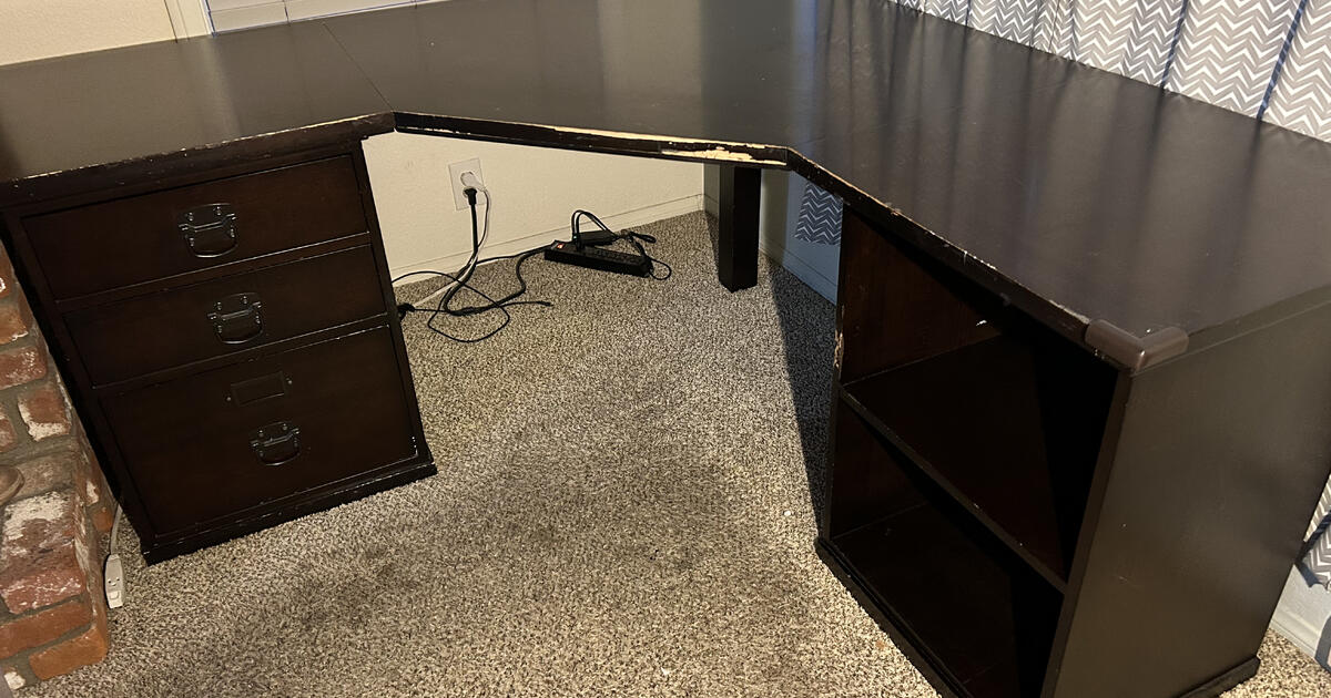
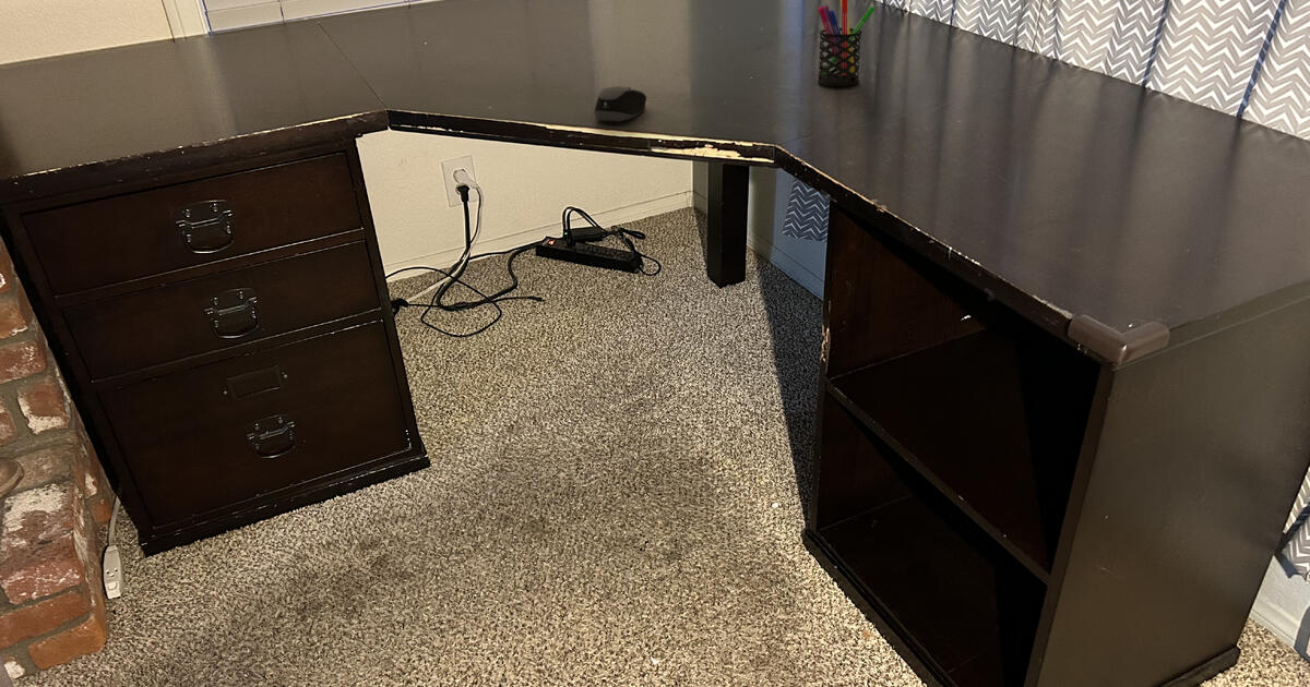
+ pen holder (845, 38)
+ computer mouse (619, 99)
